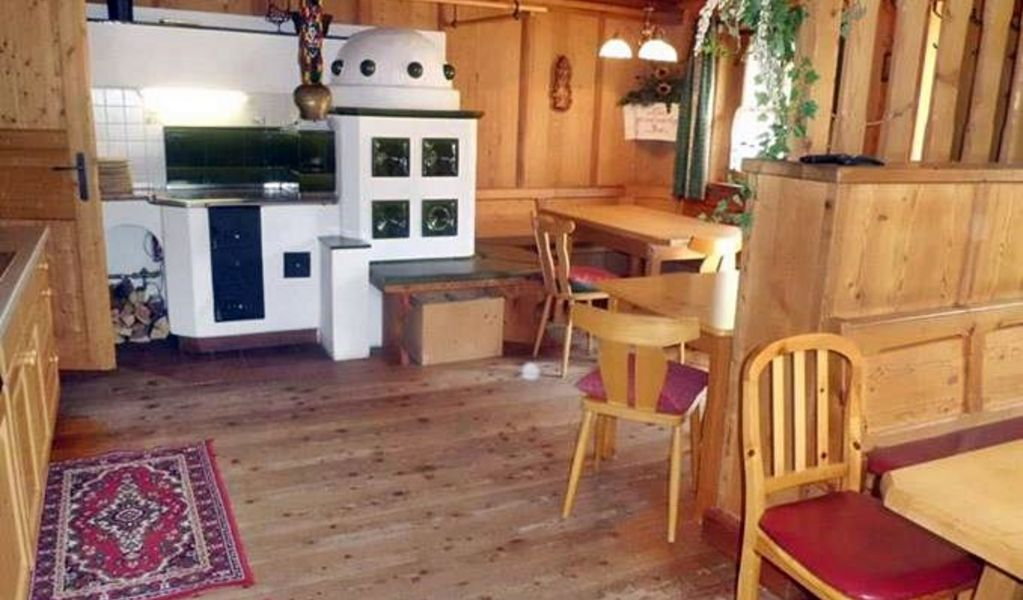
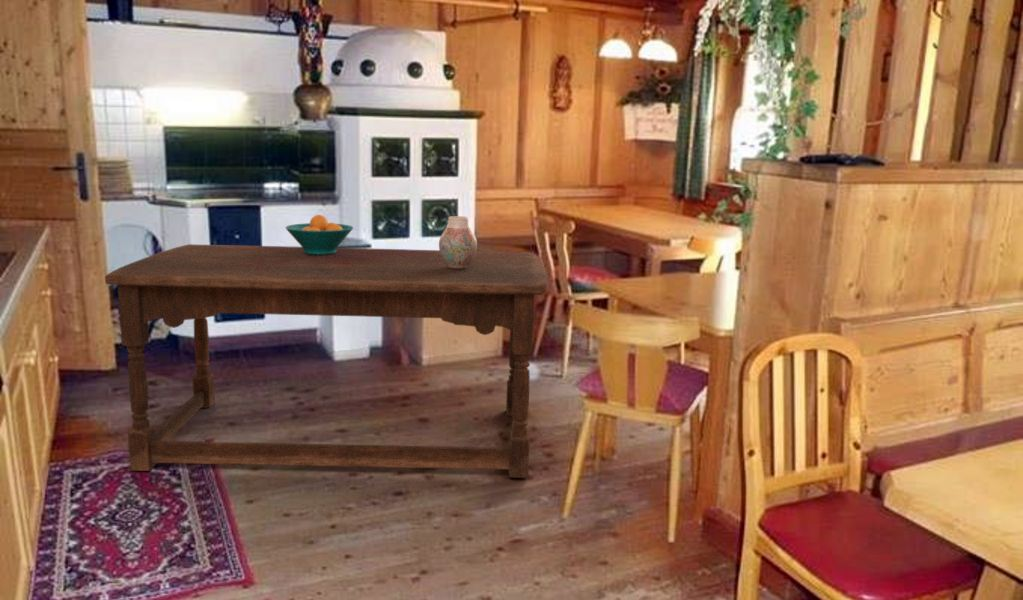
+ vase (458, 242)
+ dining table (346, 315)
+ fruit bowl (319, 233)
